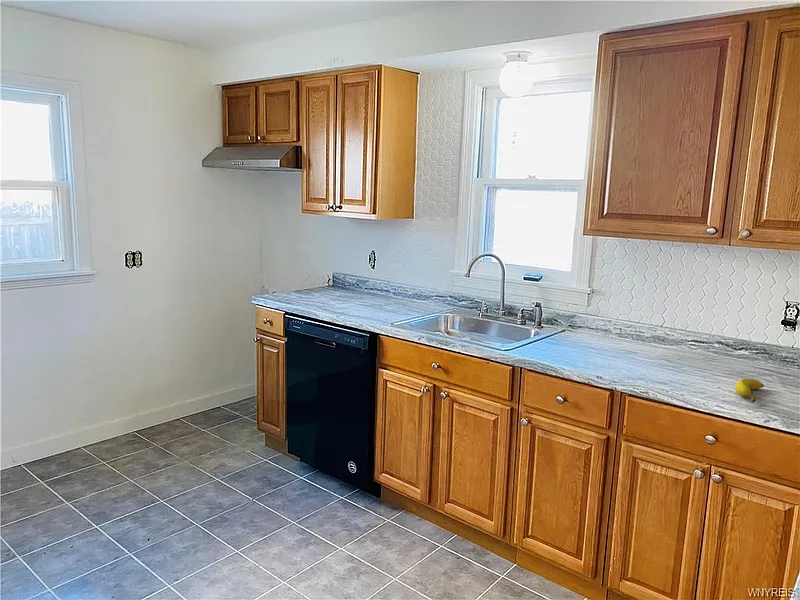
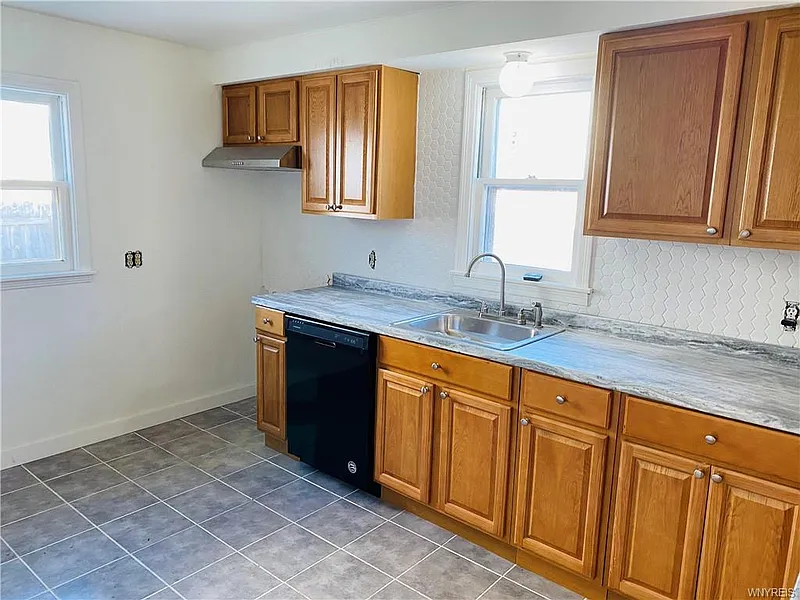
- banana (749, 388)
